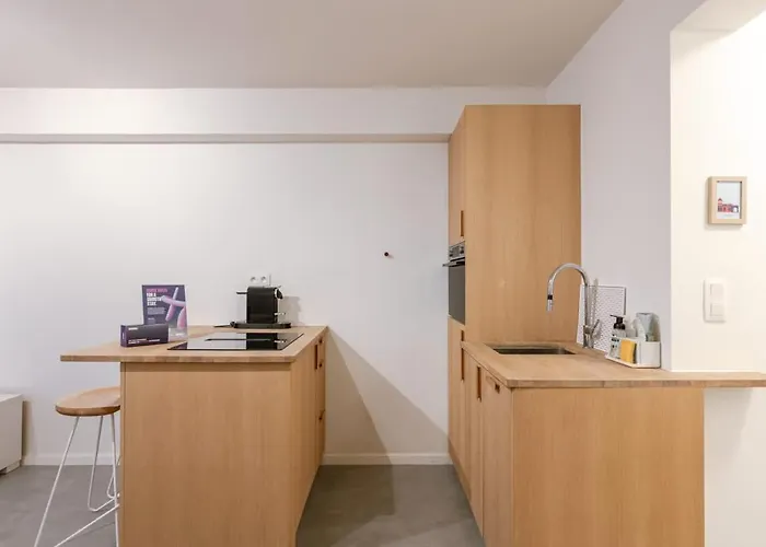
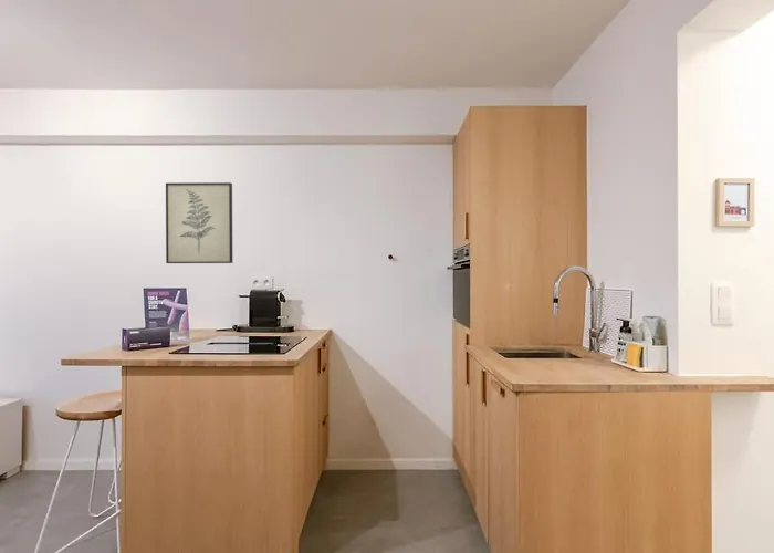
+ wall art (199, 222)
